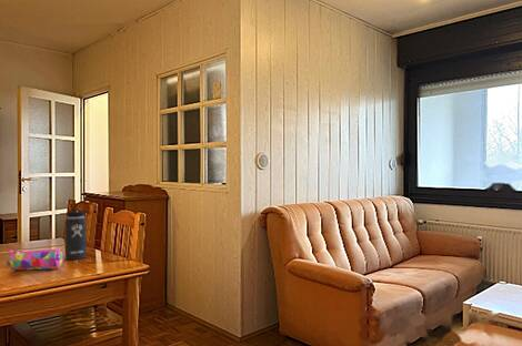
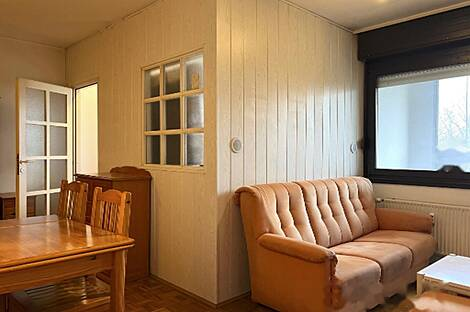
- thermos bottle (78, 230)
- pencil case (36, 258)
